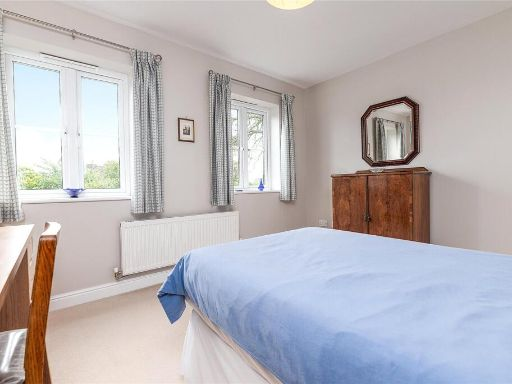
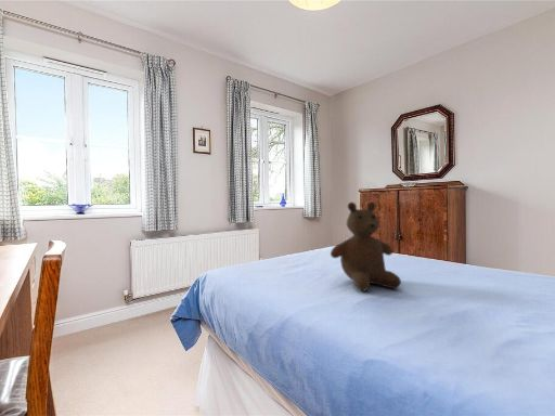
+ teddy bear (367, 243)
